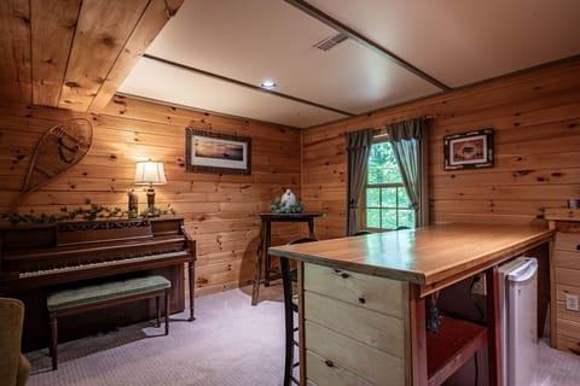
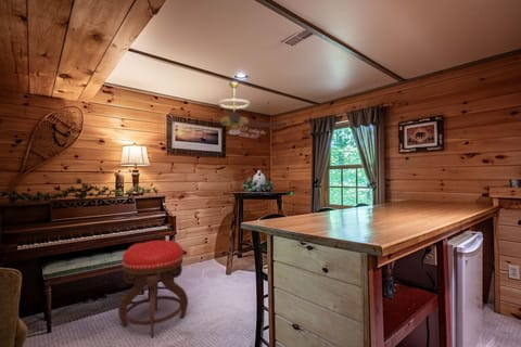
+ ceiling fan (233, 111)
+ stool (153, 283)
